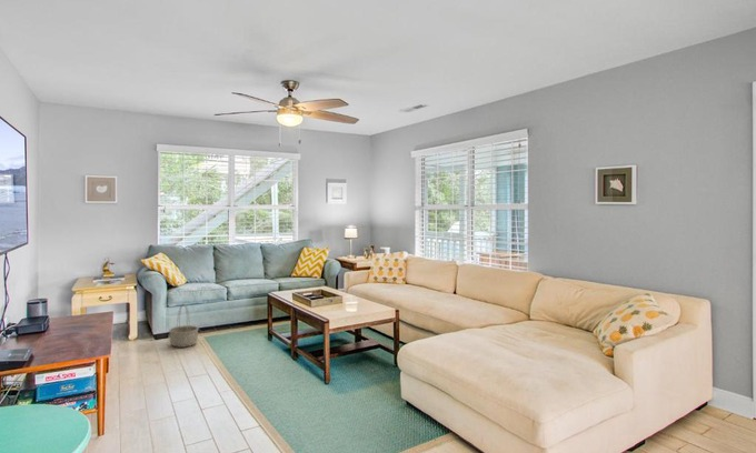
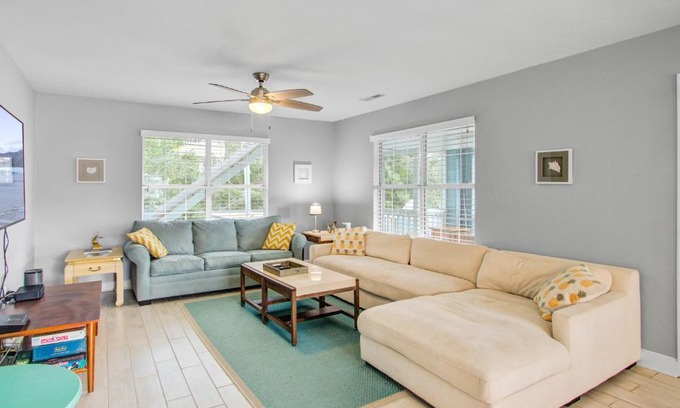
- basket (183, 325)
